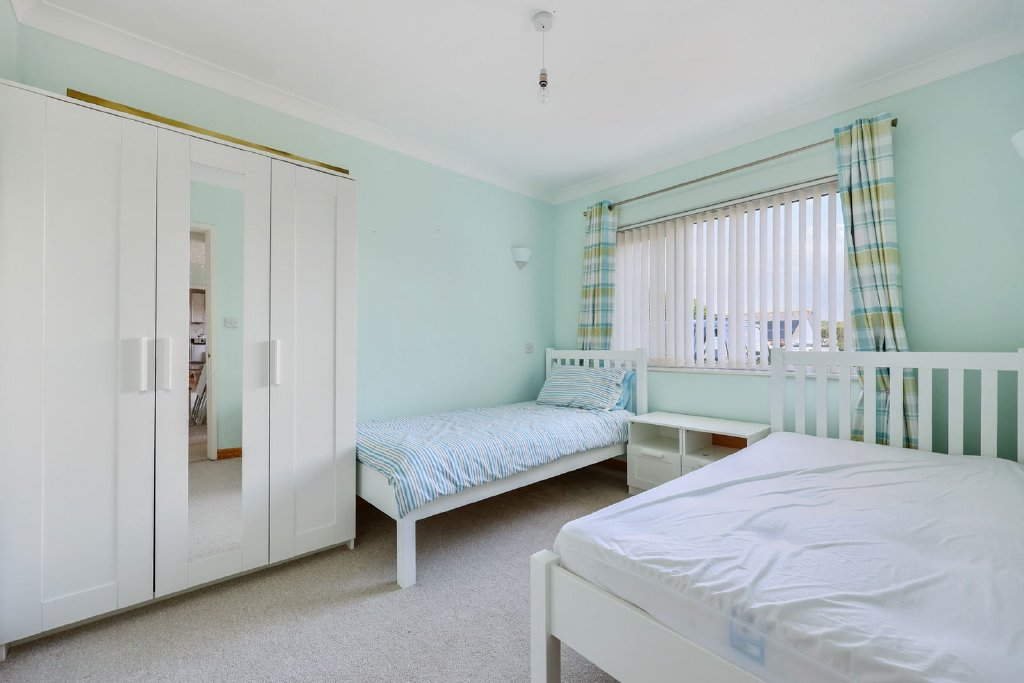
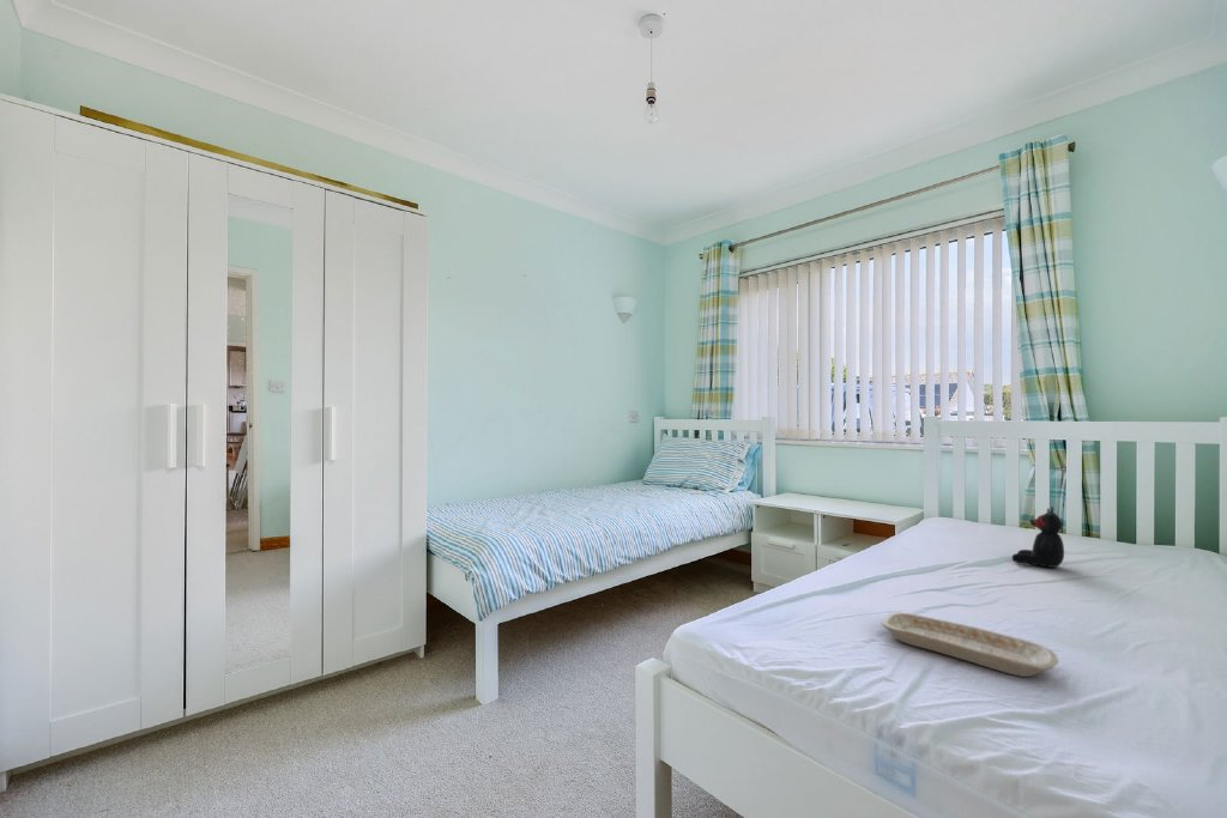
+ tray (963, 643)
+ teddy bear (1038, 534)
